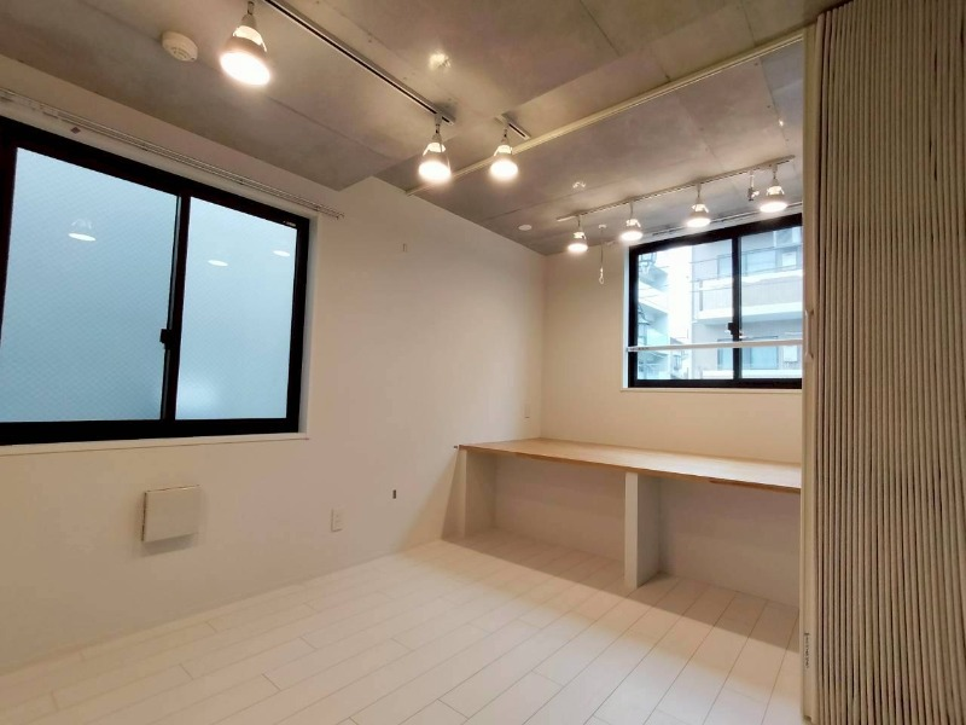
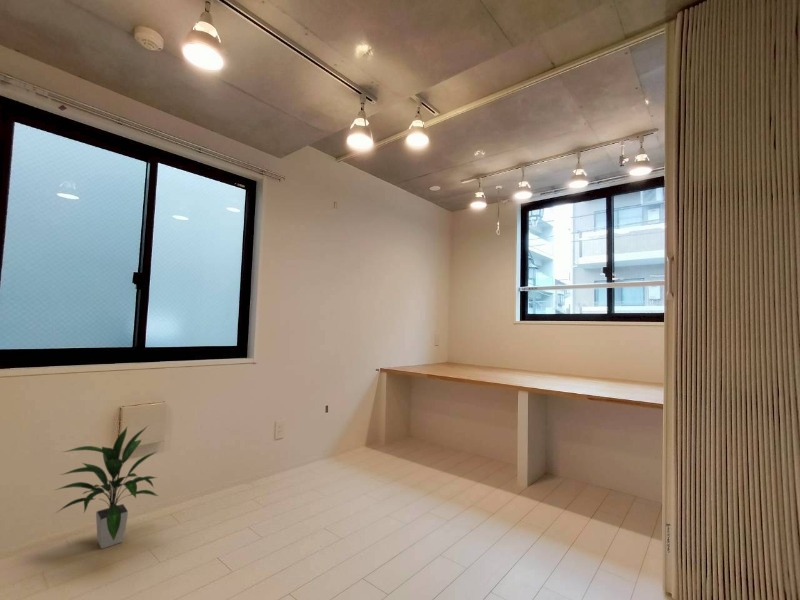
+ indoor plant (112, 486)
